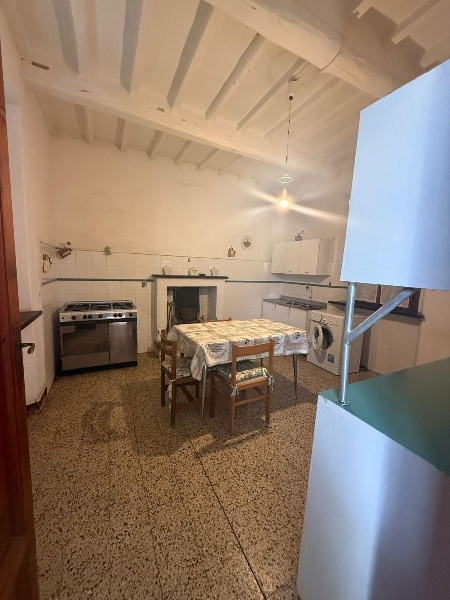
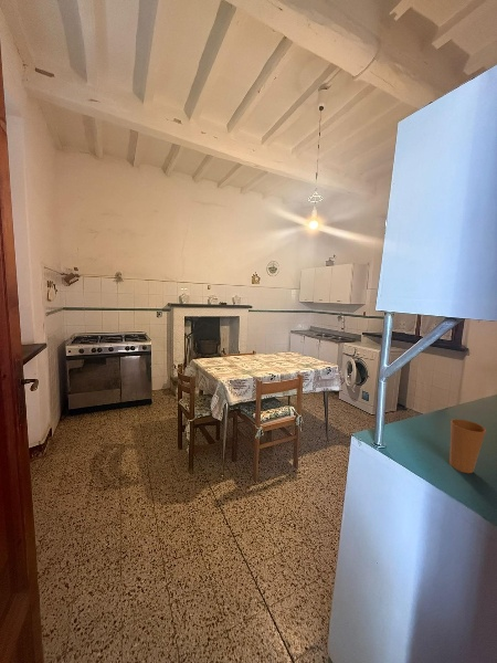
+ cup (464, 446)
